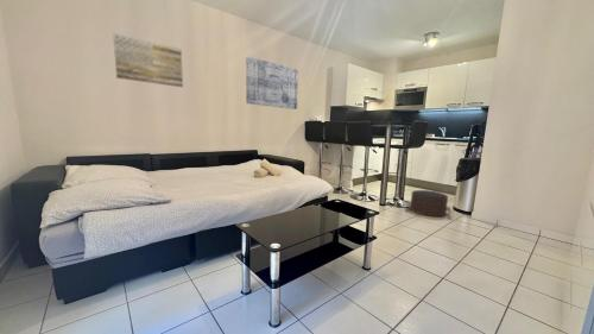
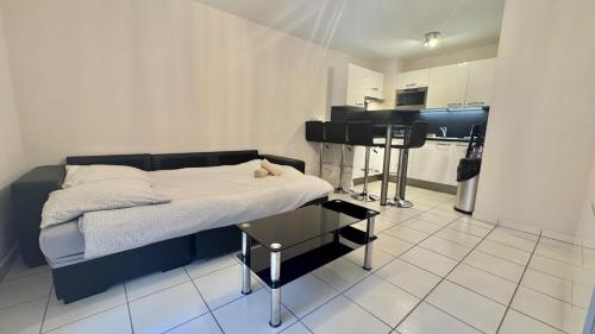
- wall art (273, 84)
- pouf (428, 202)
- wall art (151, 62)
